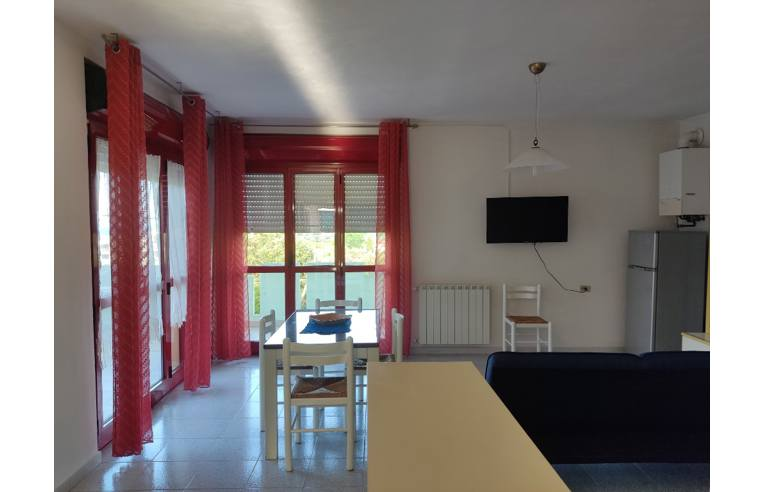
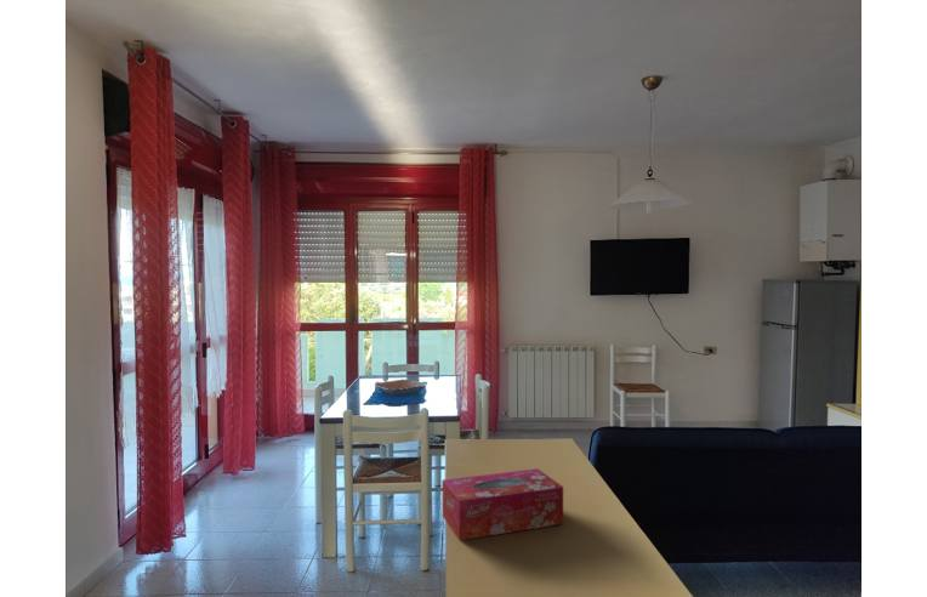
+ tissue box (501, 501)
